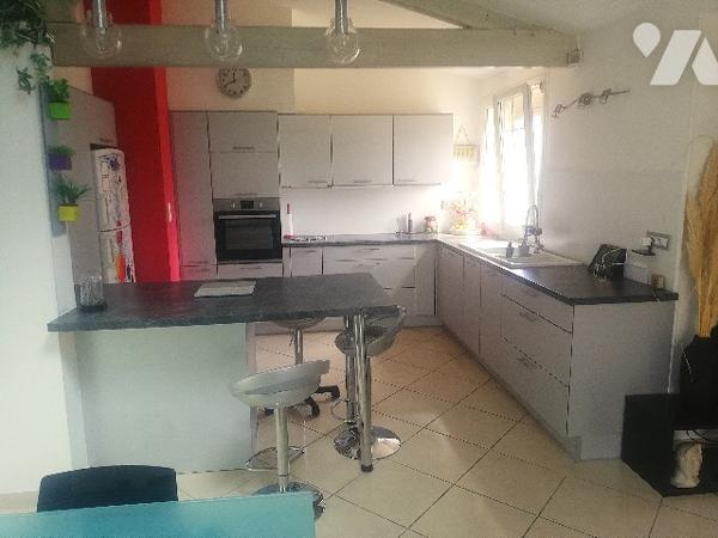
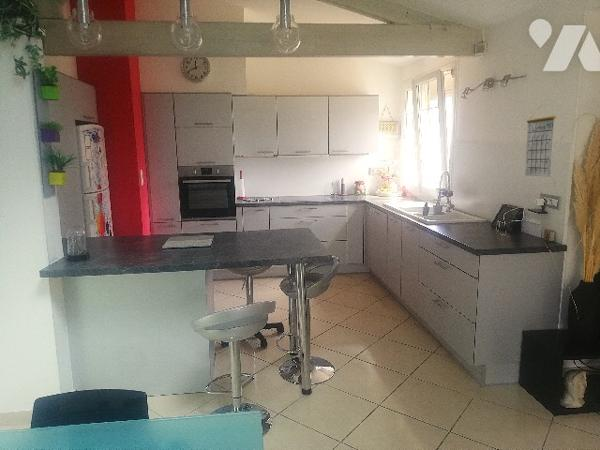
+ calendar (539, 140)
